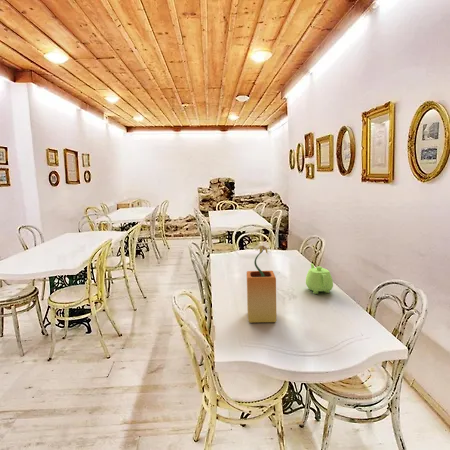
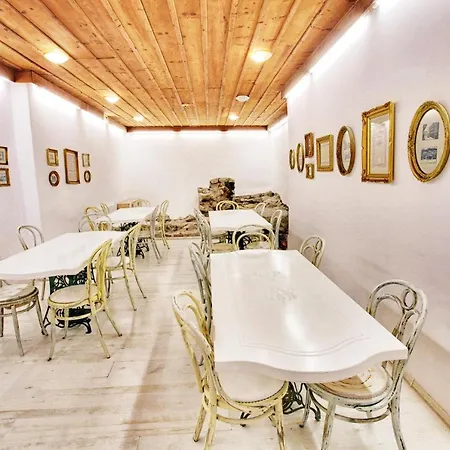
- teapot (318, 278)
- potted plant (260, 282)
